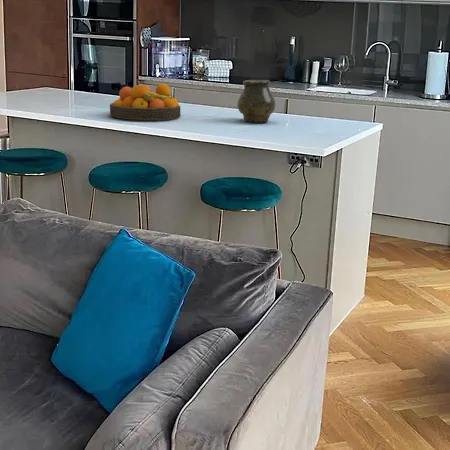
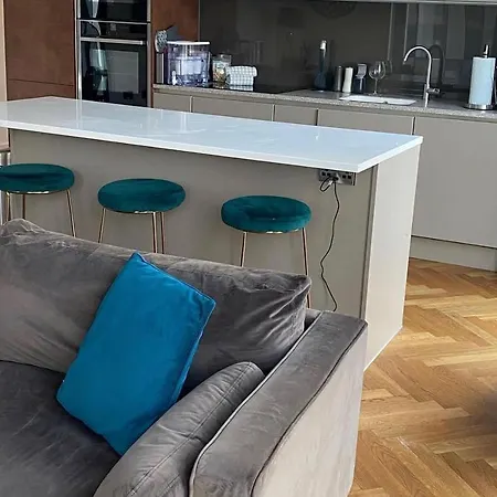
- fruit bowl (145, 100)
- vase (256, 100)
